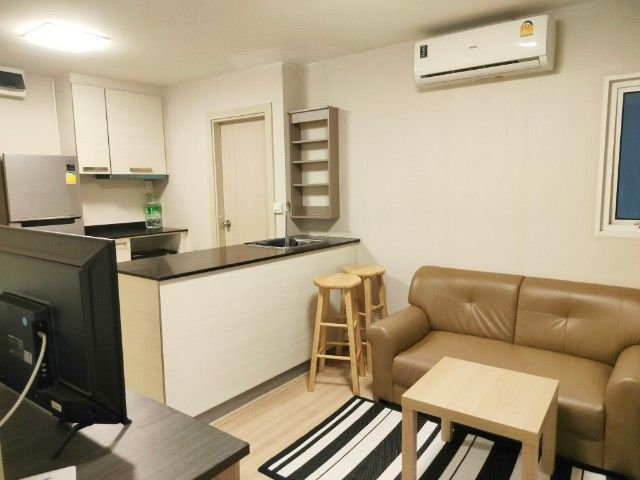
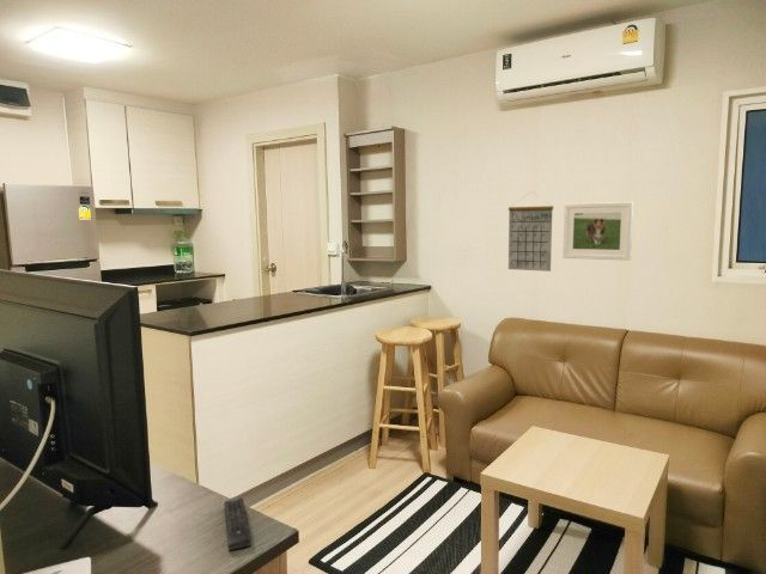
+ calendar (529, 231)
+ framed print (596, 231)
+ remote control (236, 519)
